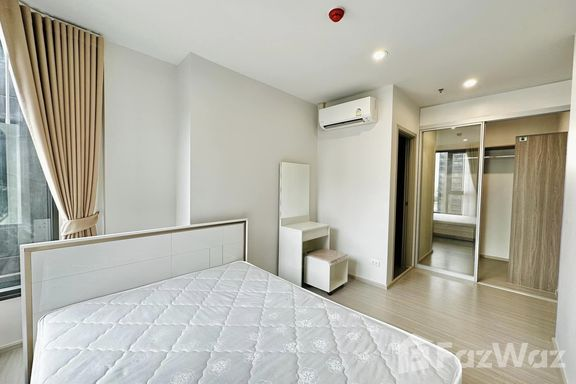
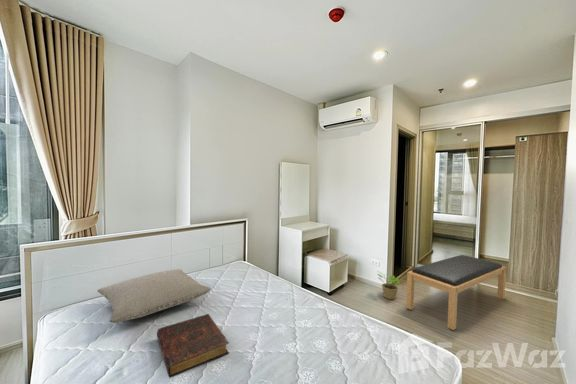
+ potted plant (389, 284)
+ book (191, 340)
+ bench (458, 284)
+ pillow (154, 290)
